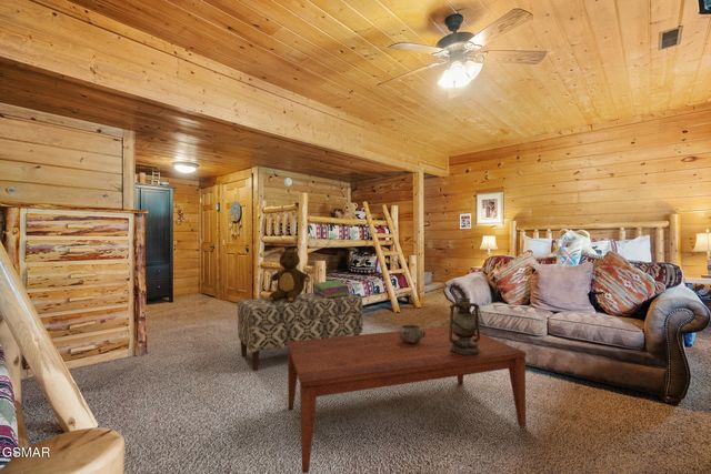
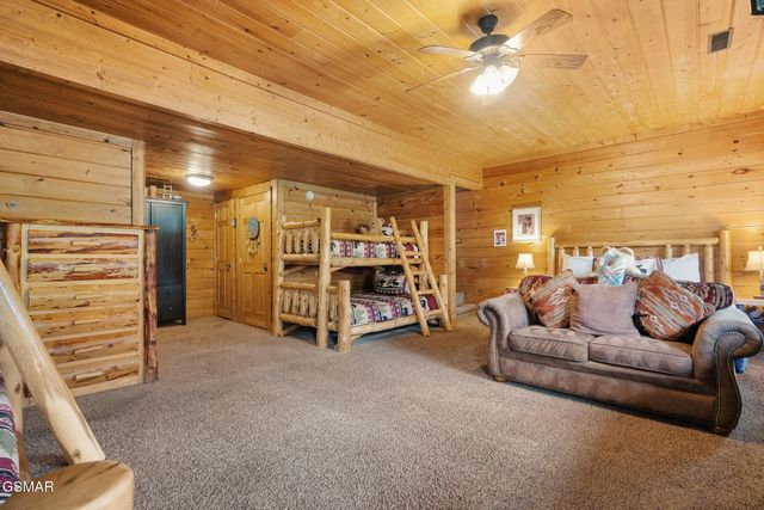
- bench (301, 324)
- decorative bowl (411, 334)
- coffee table (400, 382)
- teddy bear (288, 273)
- stack of books (331, 289)
- lantern (464, 322)
